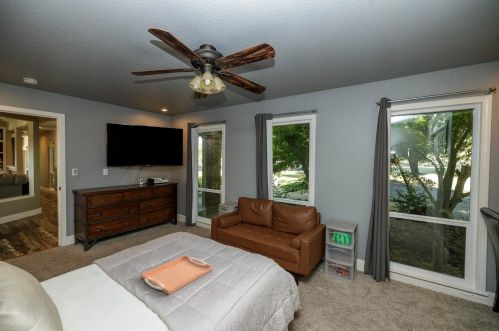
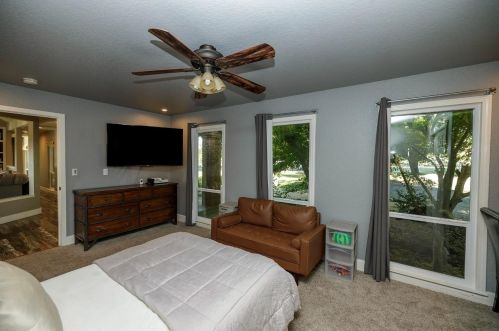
- serving tray (178, 271)
